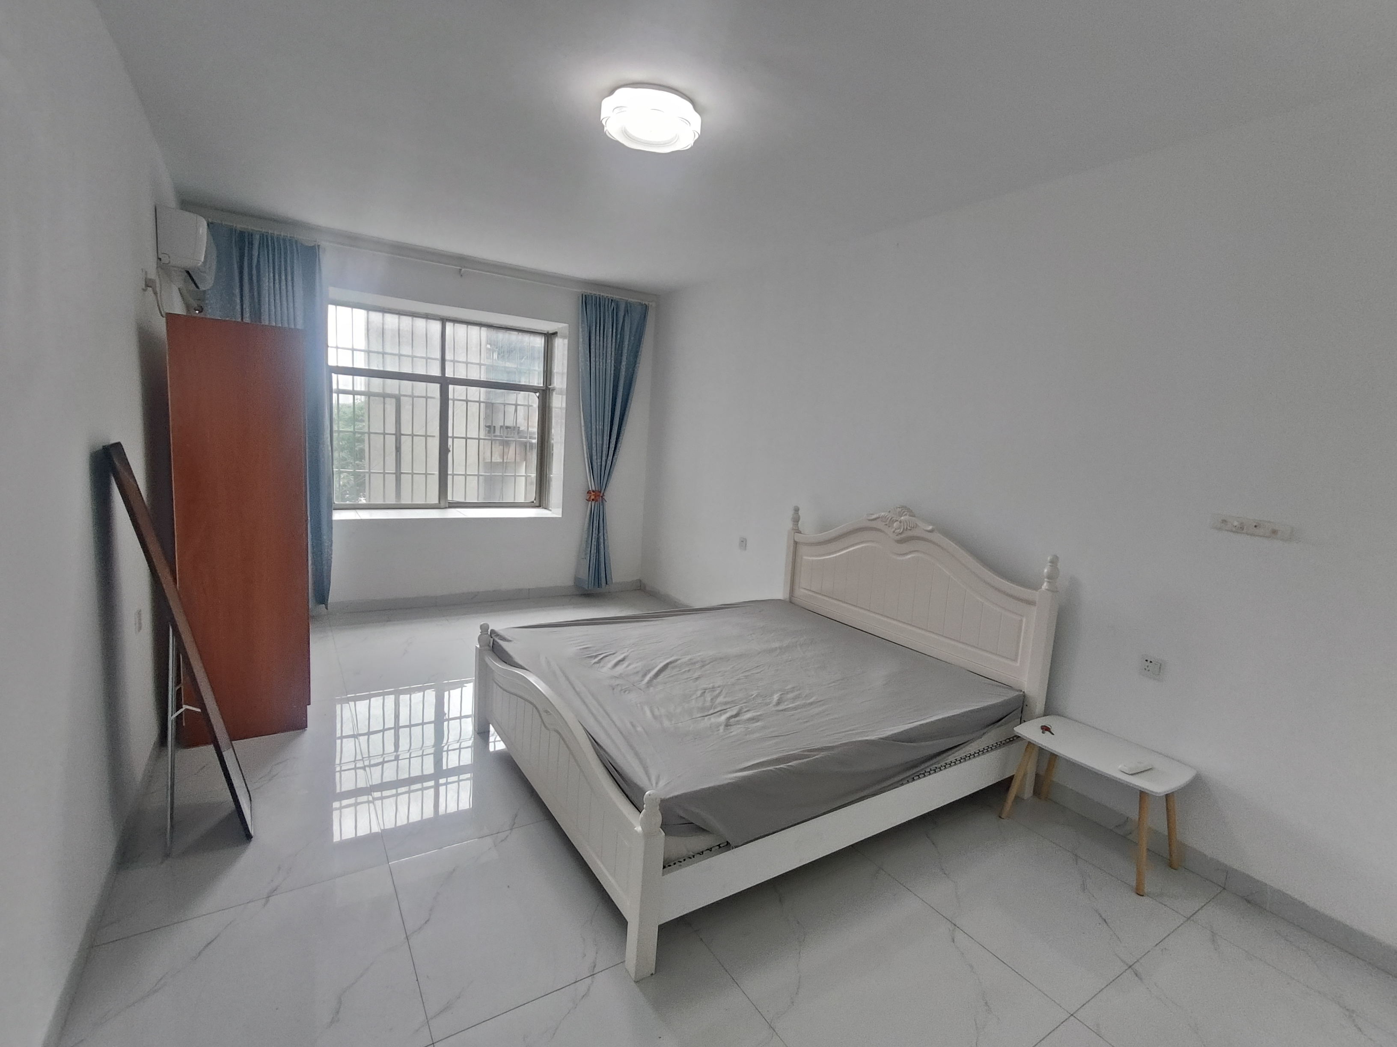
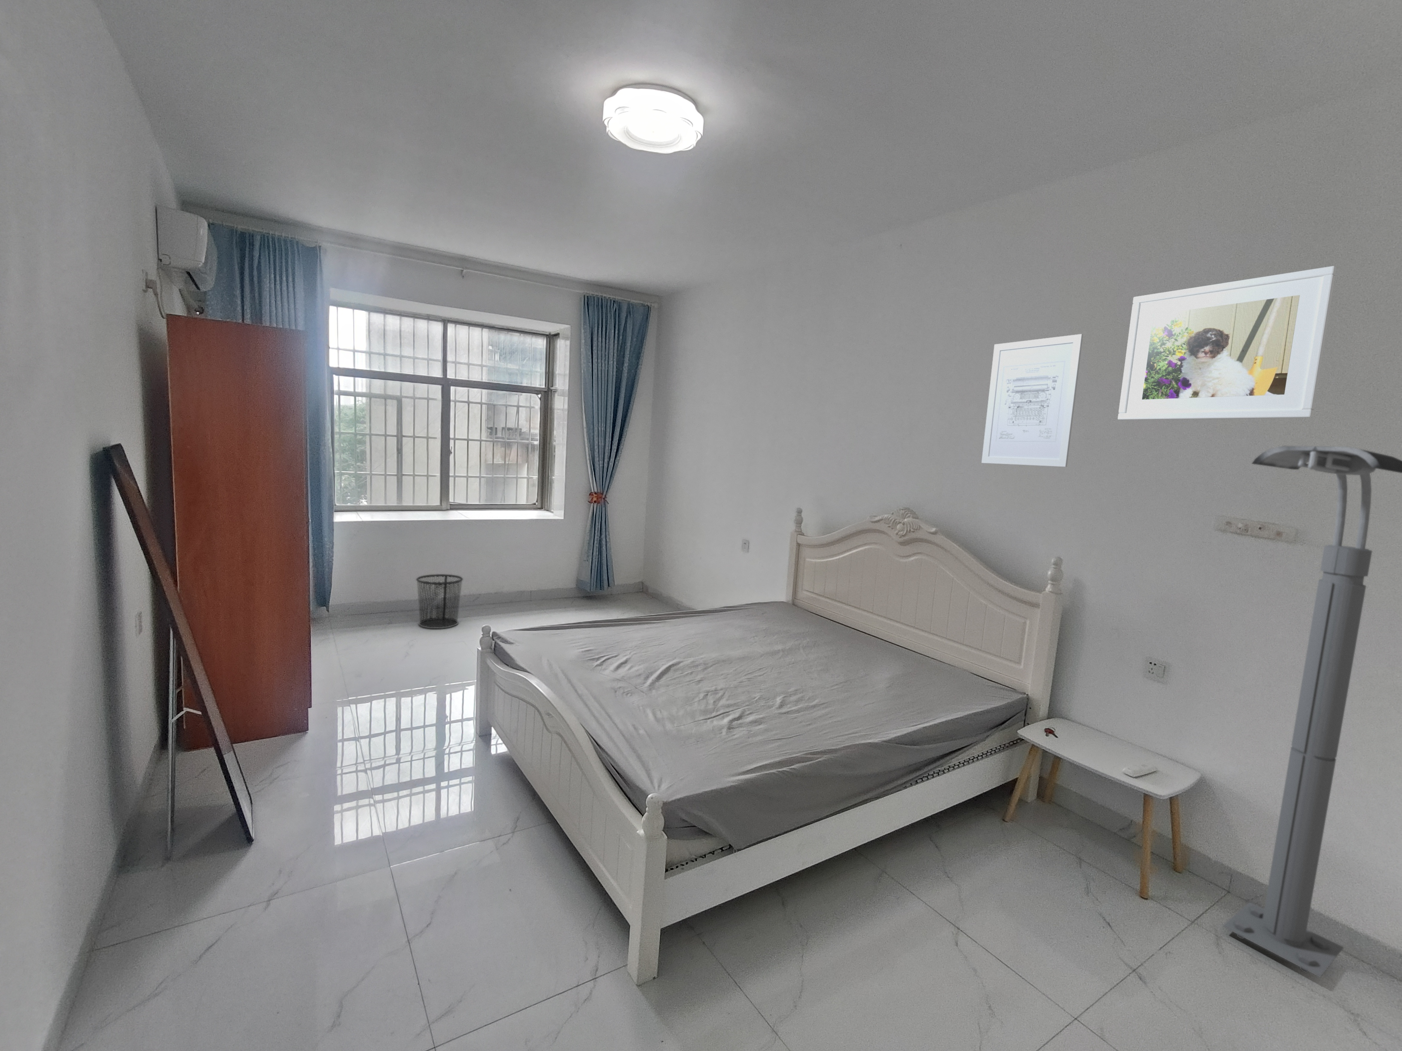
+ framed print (1214, 351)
+ floor lamp (1304, 721)
+ wall art (1029, 403)
+ waste bin (439, 601)
